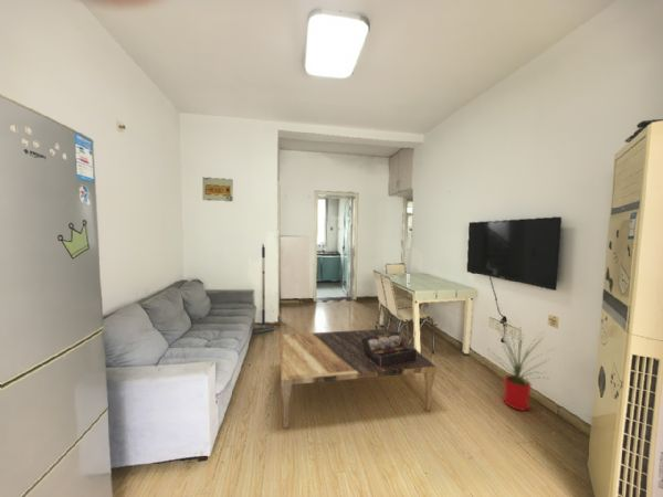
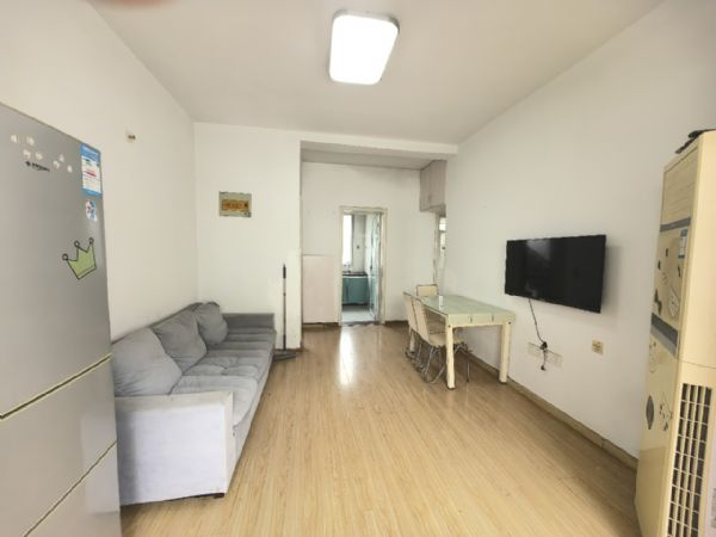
- coffee table (347, 368)
- decorative box (388, 347)
- house plant (519, 366)
